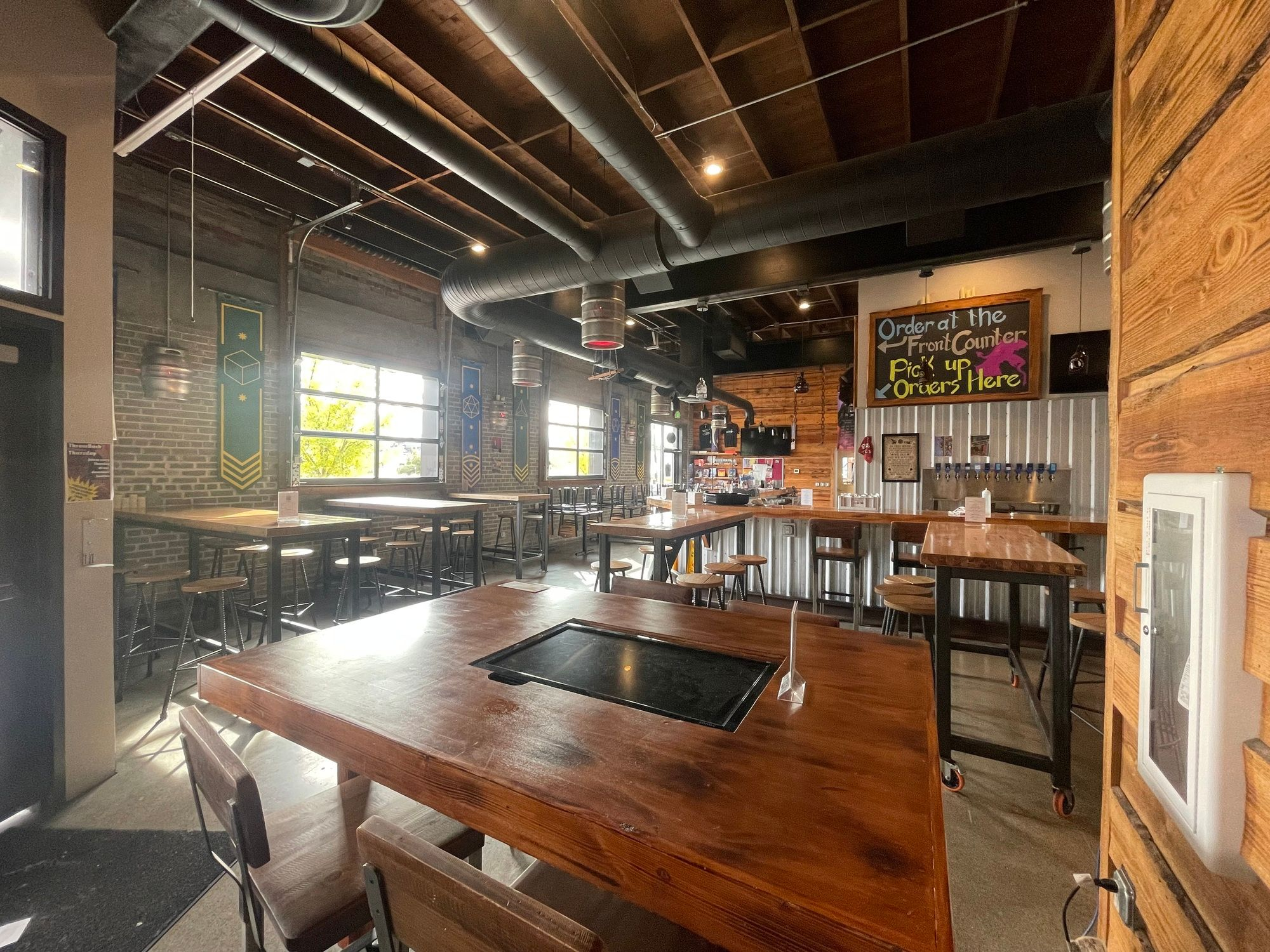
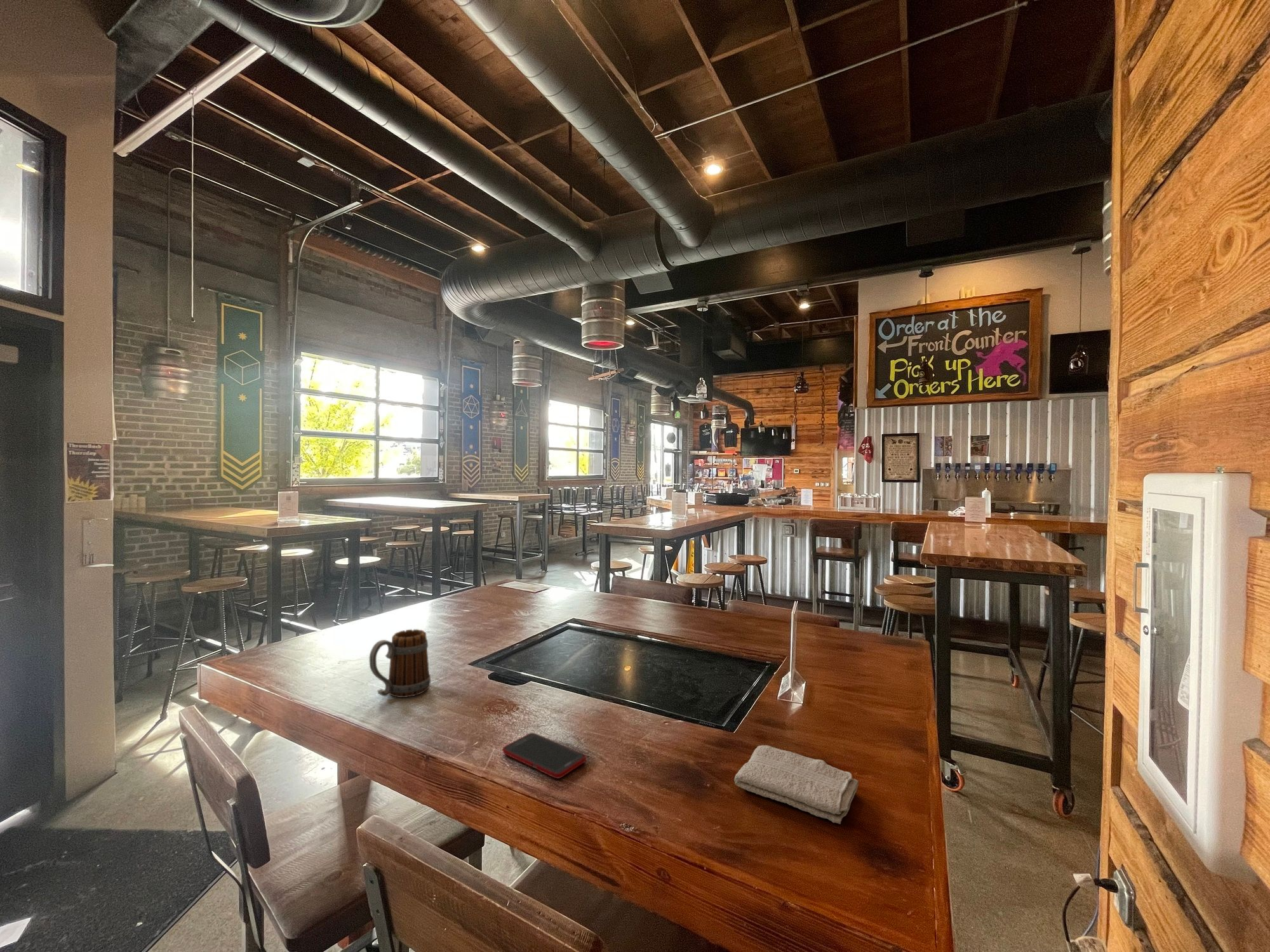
+ washcloth (796, 779)
+ cell phone (544, 754)
+ beer mug (400, 664)
